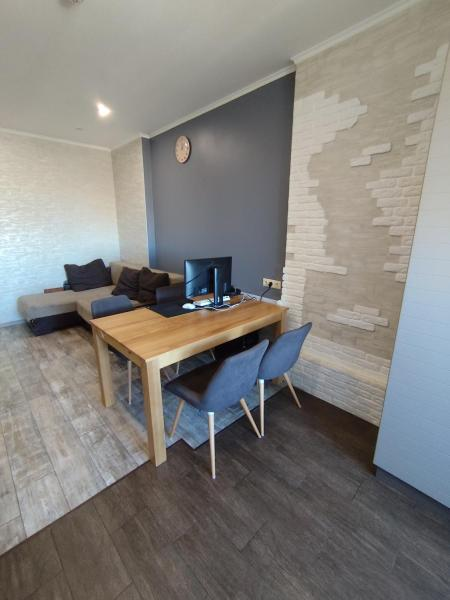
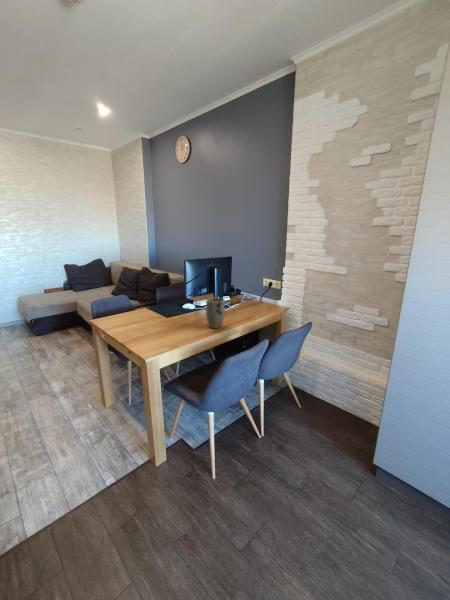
+ plant pot (215, 313)
